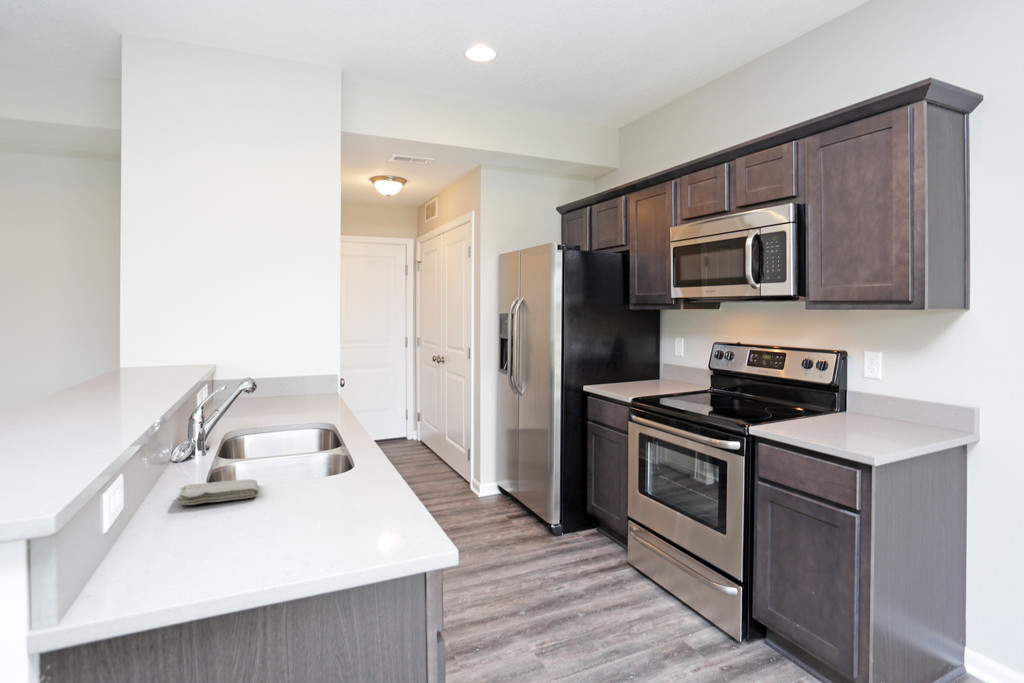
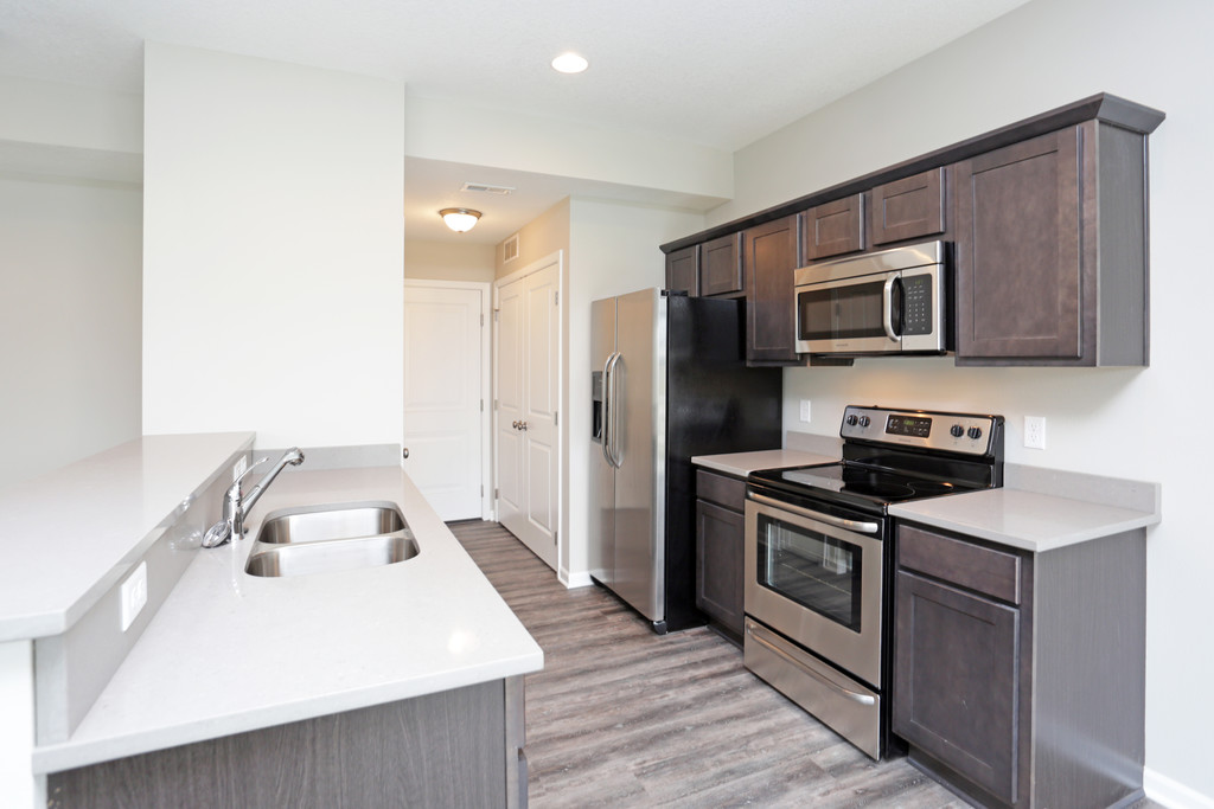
- washcloth (219, 490)
